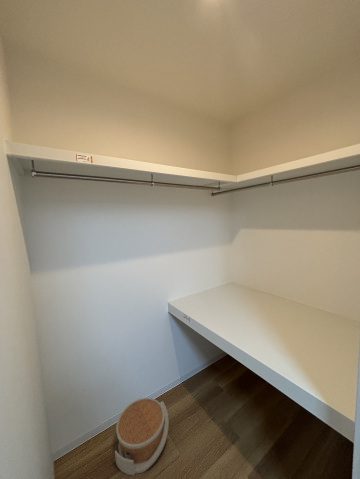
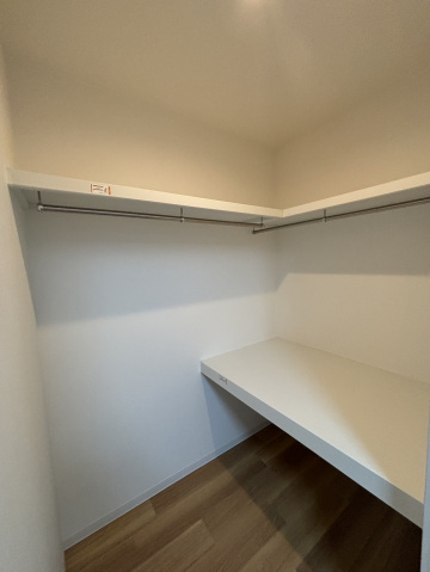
- basket (142, 430)
